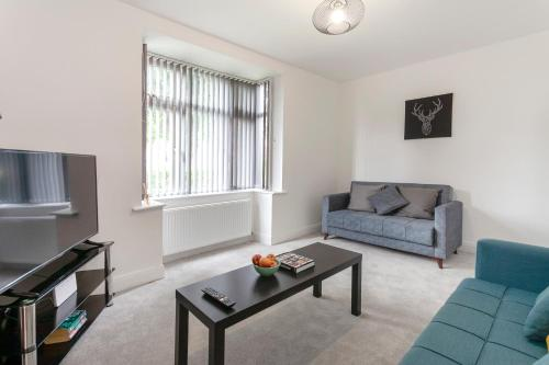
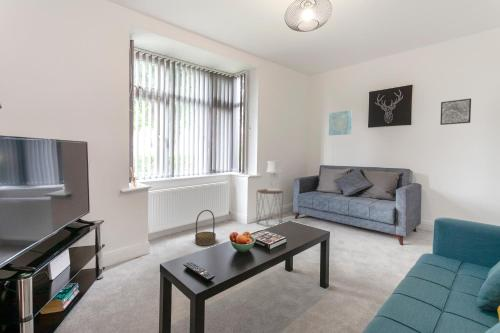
+ wall art (455, 112)
+ basket (205, 232)
+ side table (269, 207)
+ table lamp (274, 174)
+ wall art (340, 123)
